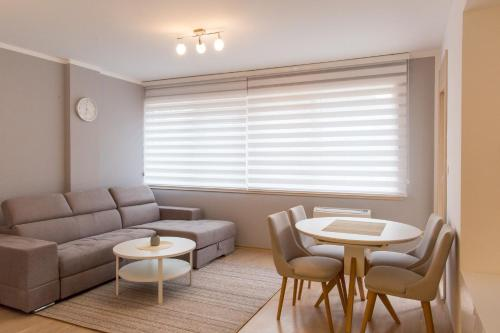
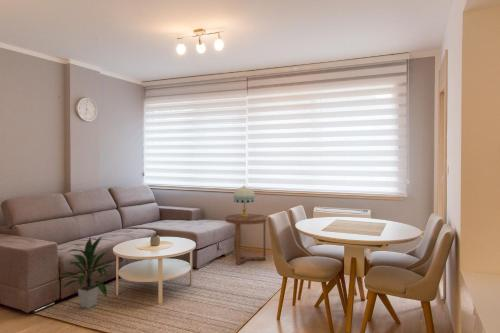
+ side table (239, 238)
+ indoor plant (88, 272)
+ table lamp (244, 200)
